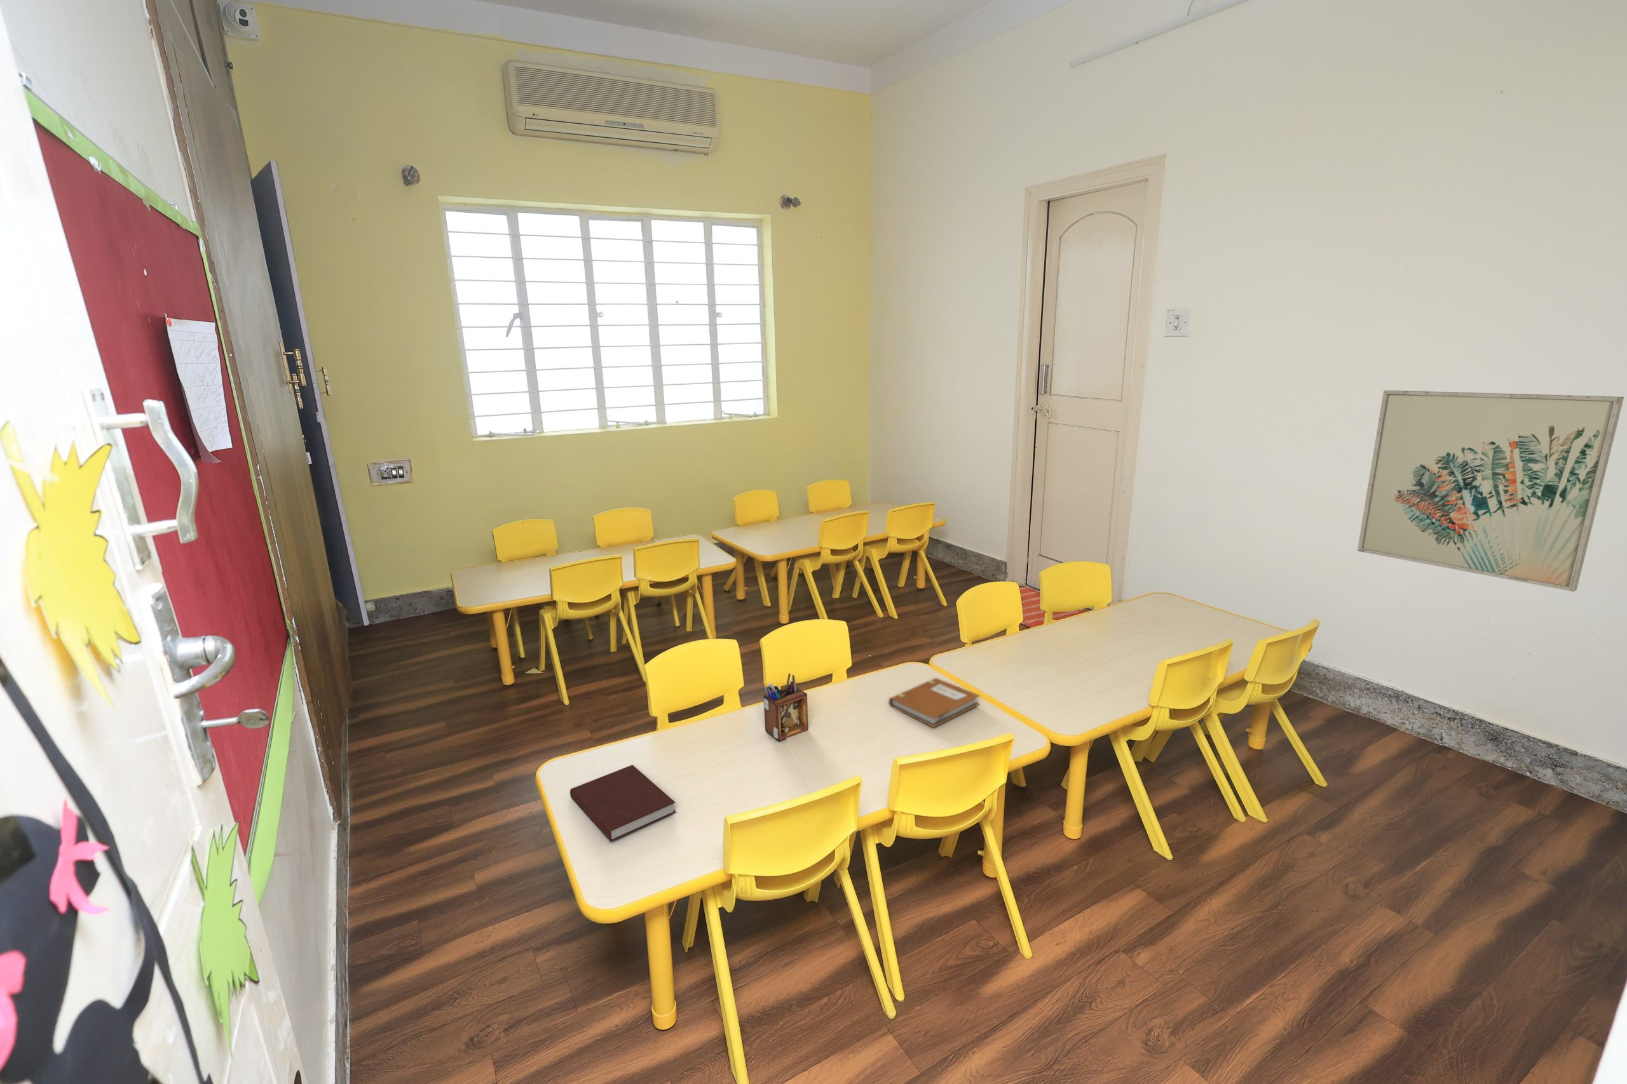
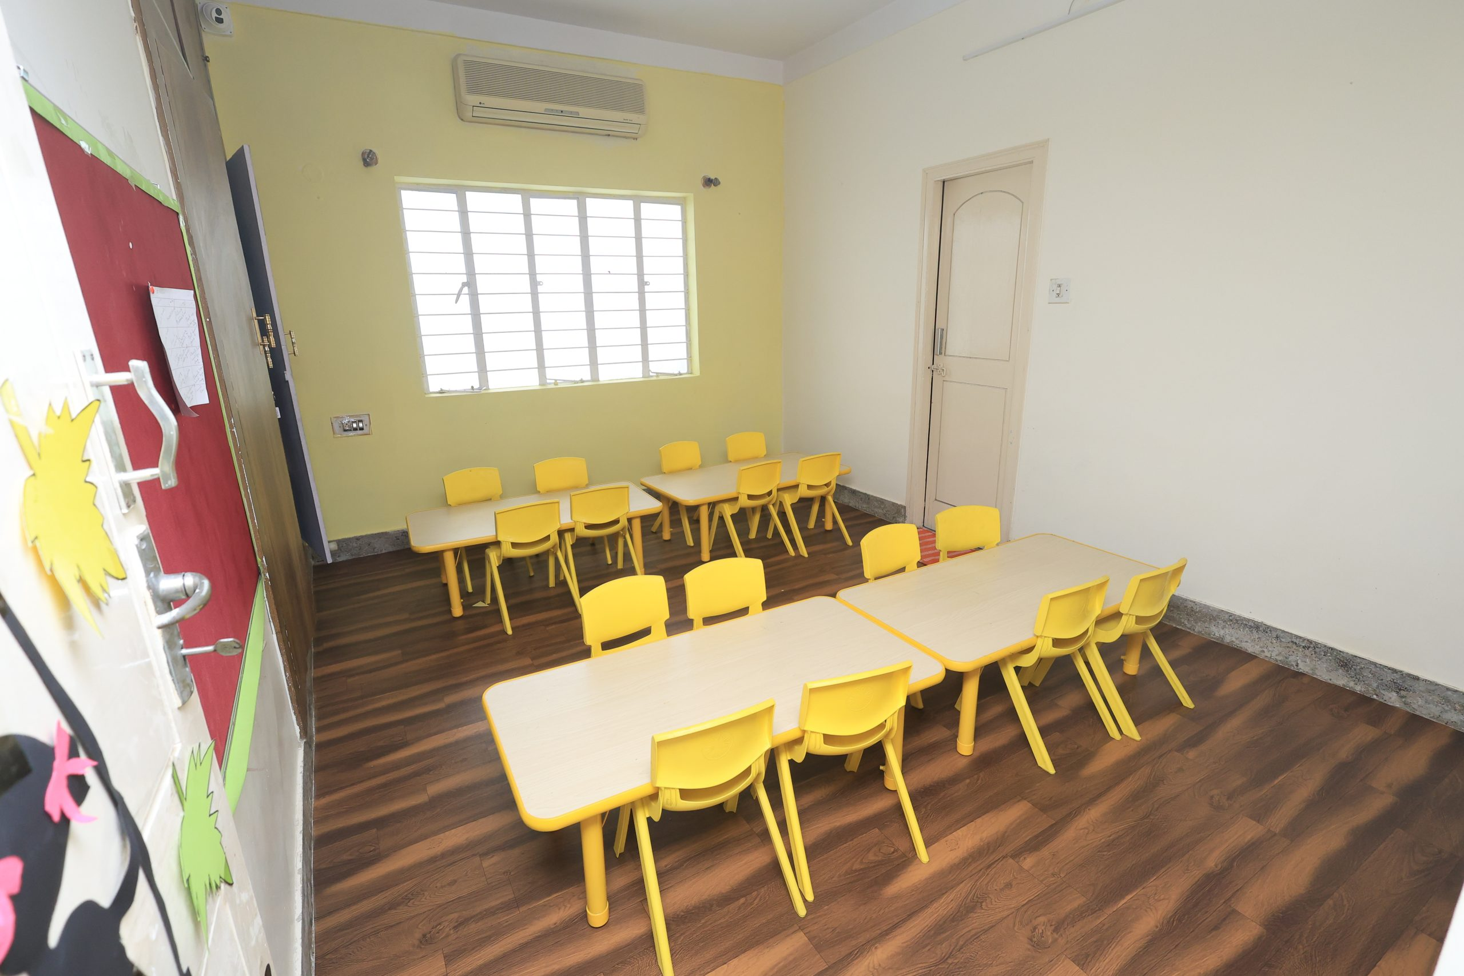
- desk organizer (786, 705)
- notebook (621, 800)
- notebook (935, 699)
- wall art (1473, 483)
